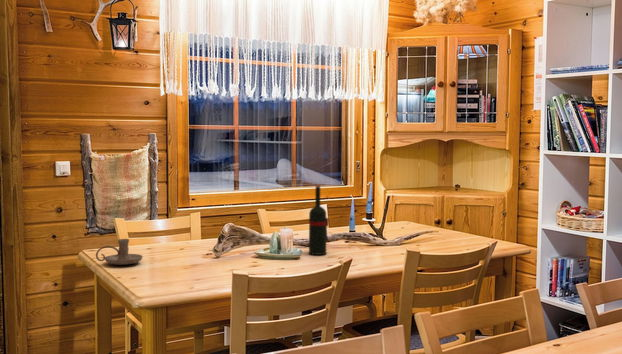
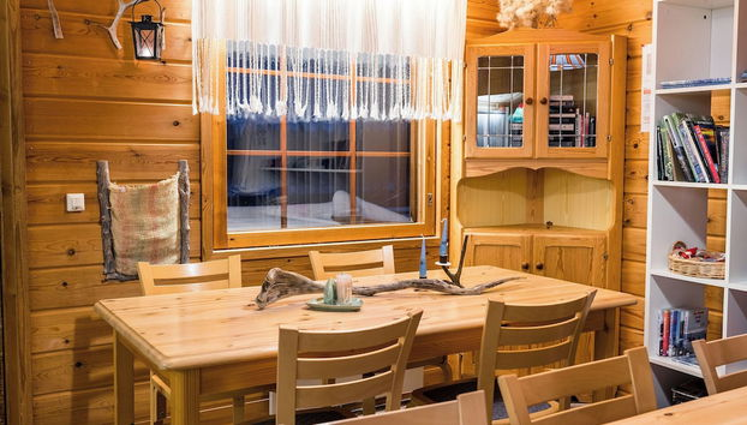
- candle holder (119, 251)
- wine bottle (319, 219)
